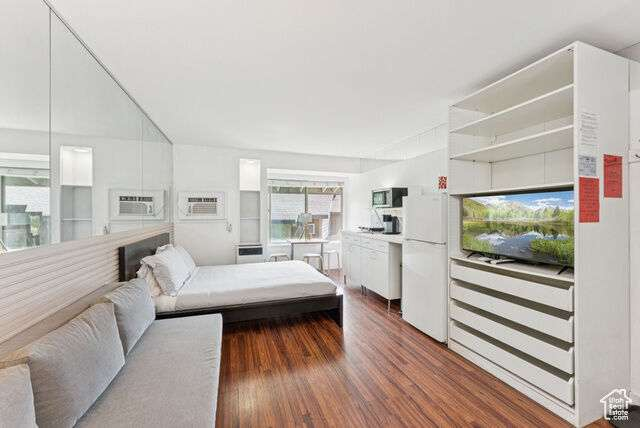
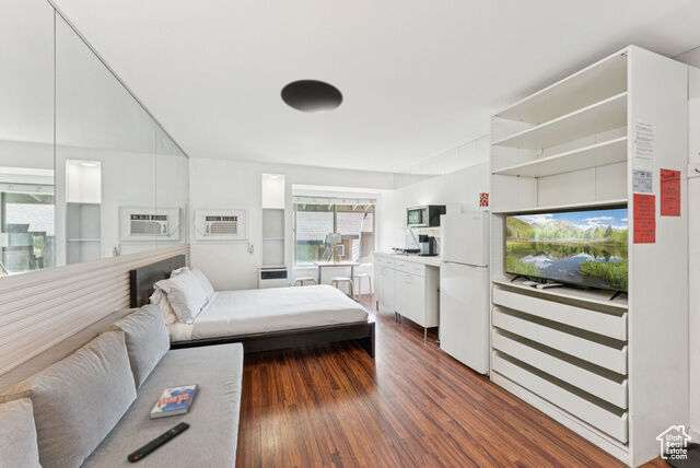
+ book (176, 399)
+ ceiling light (312, 97)
+ remote control (160, 441)
